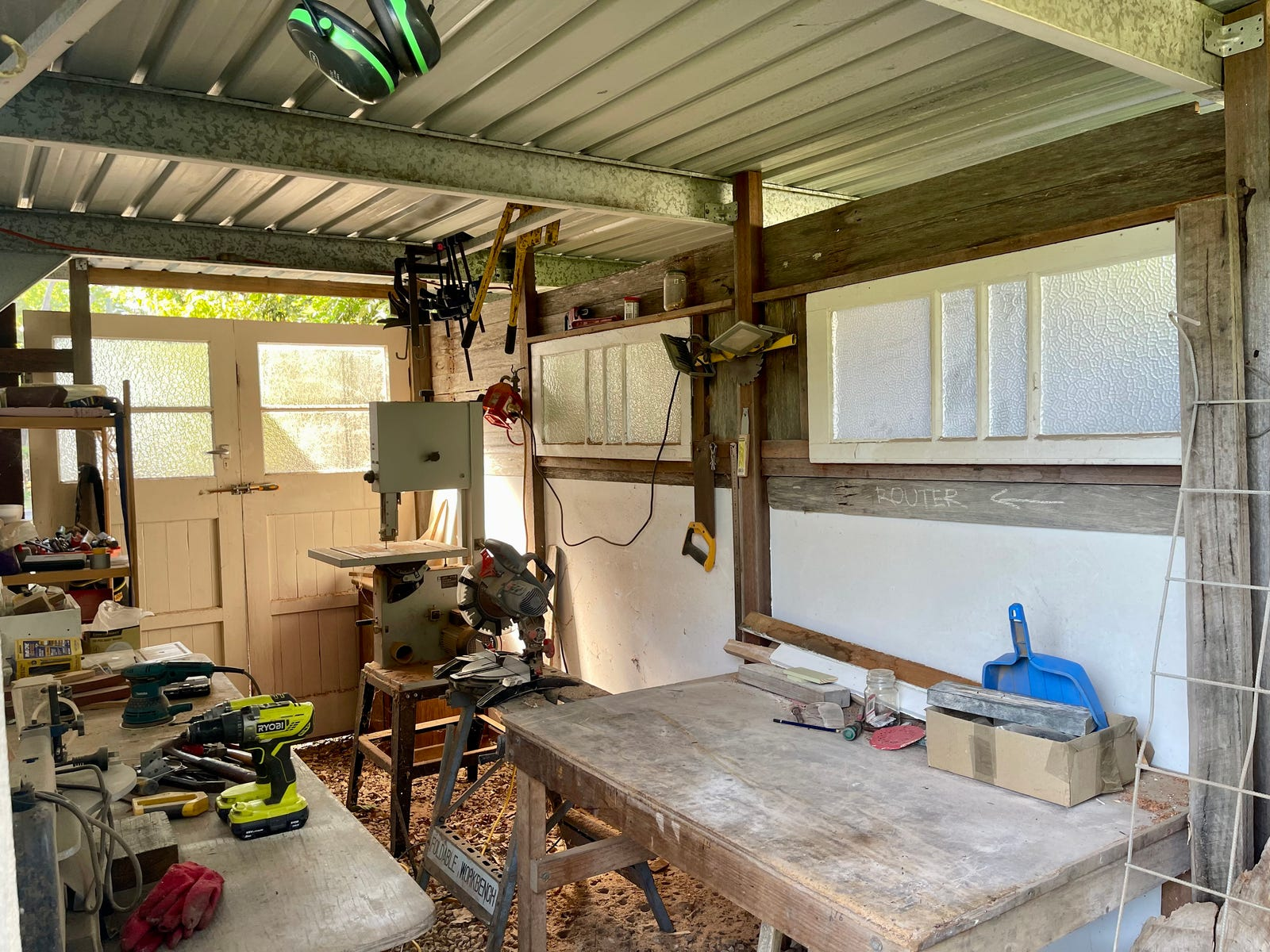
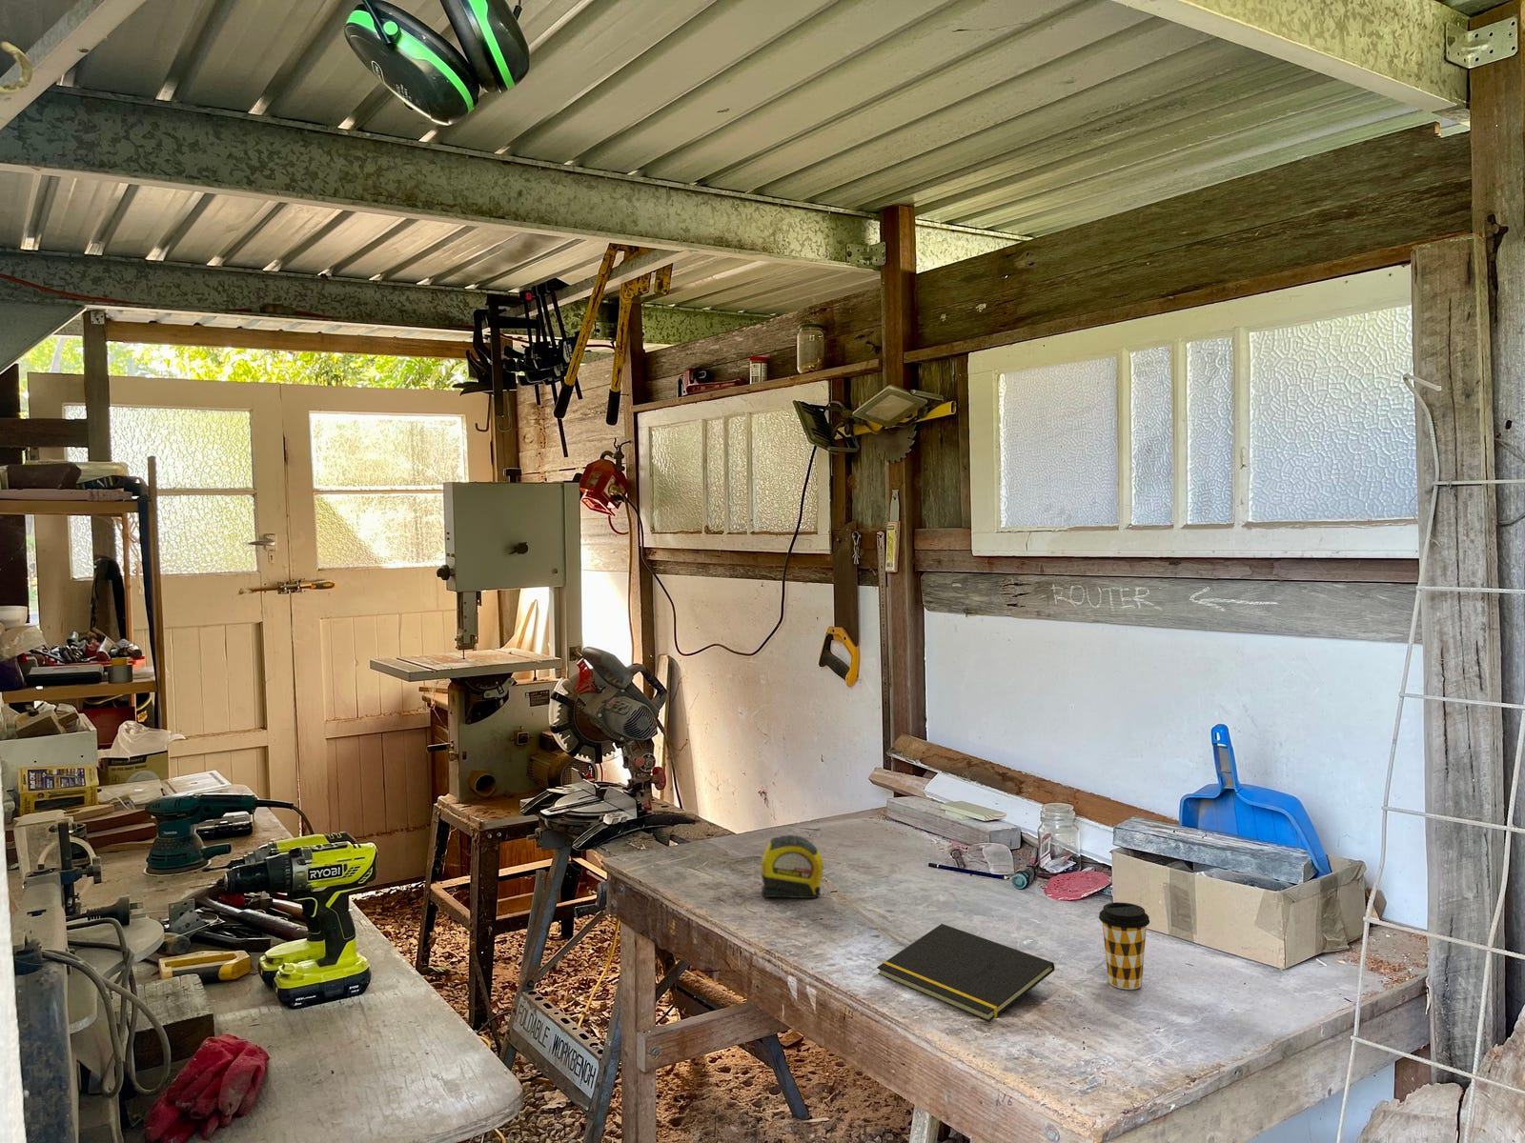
+ notepad (963, 969)
+ tape measure (791, 864)
+ coffee cup (1124, 946)
